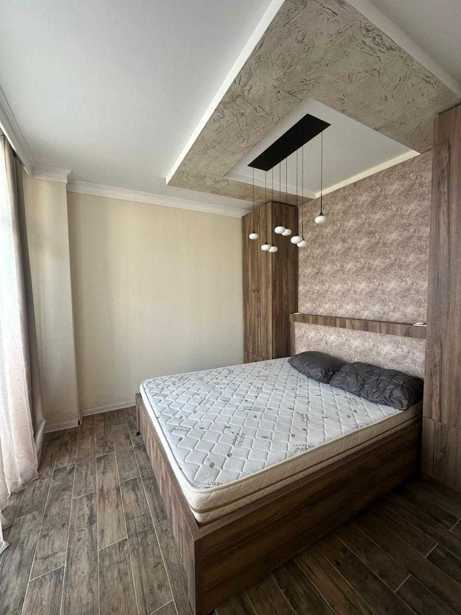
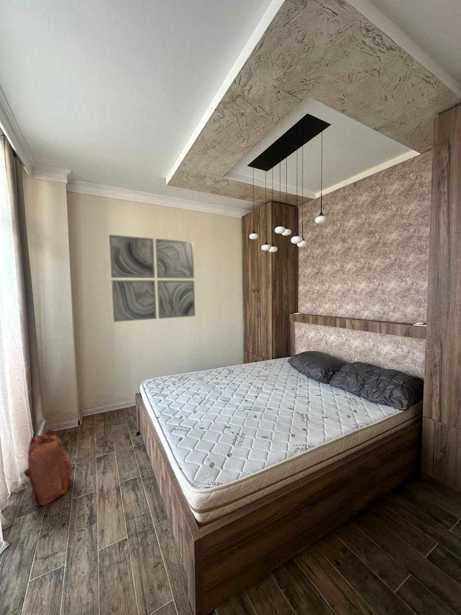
+ wall art (157, 280)
+ backpack (45, 463)
